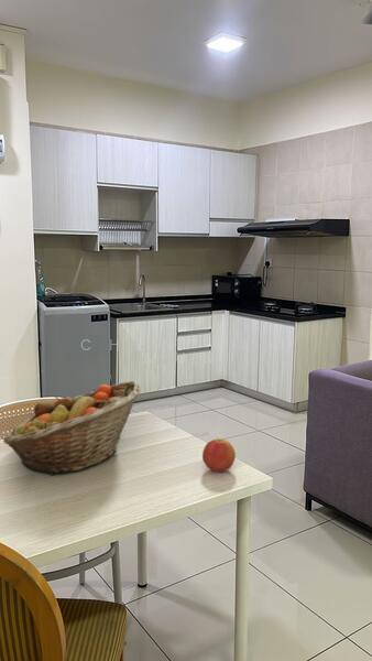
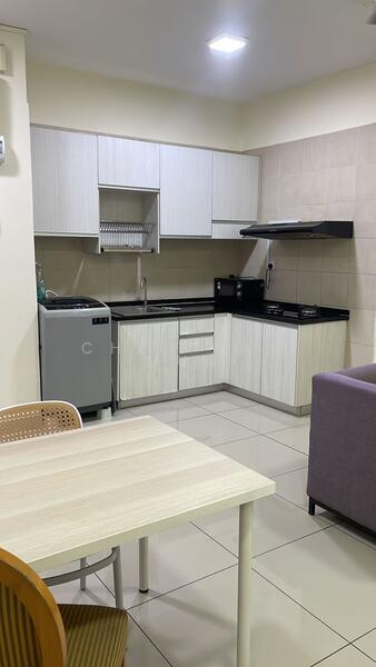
- apple (218, 454)
- fruit basket (76, 421)
